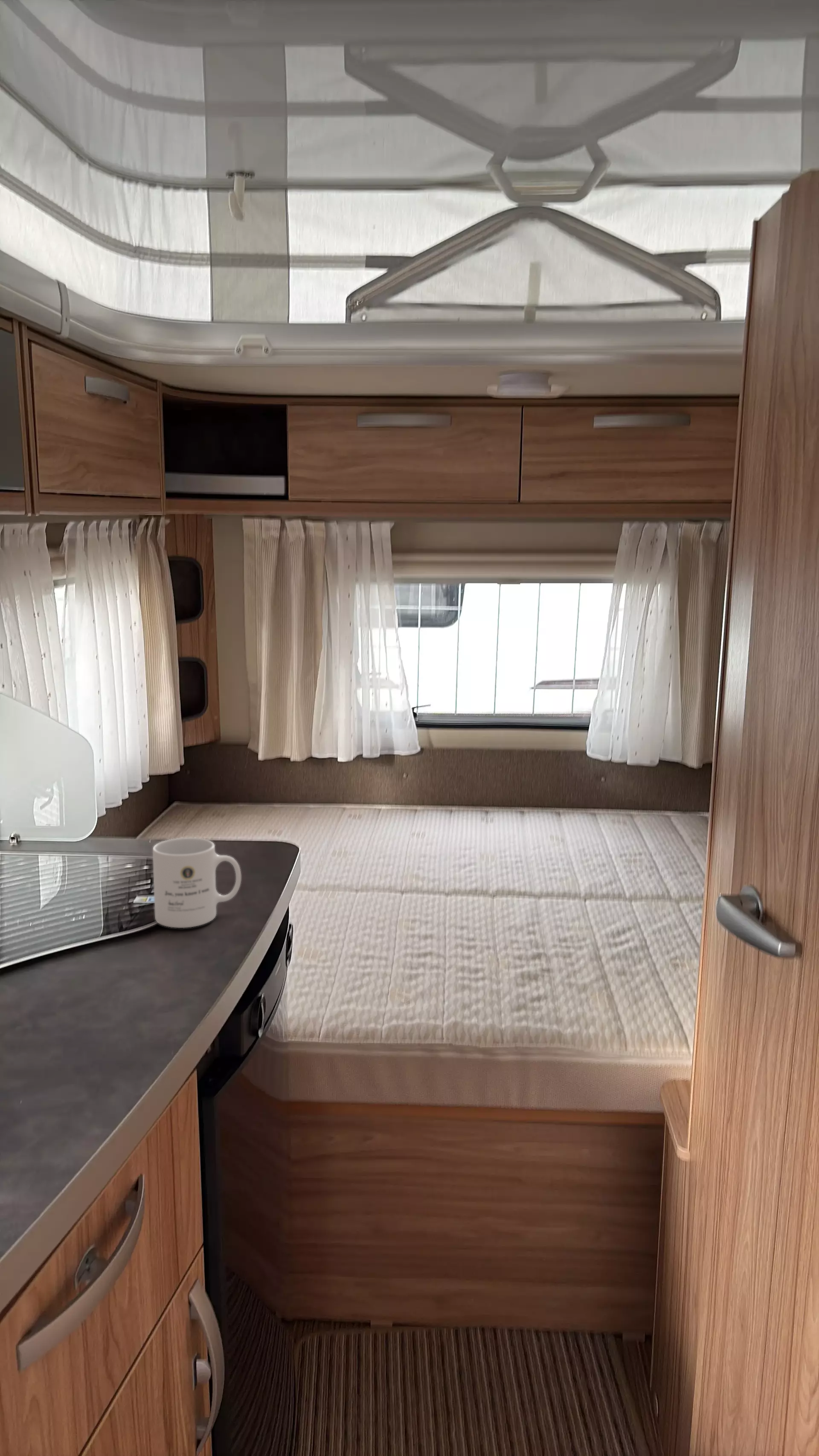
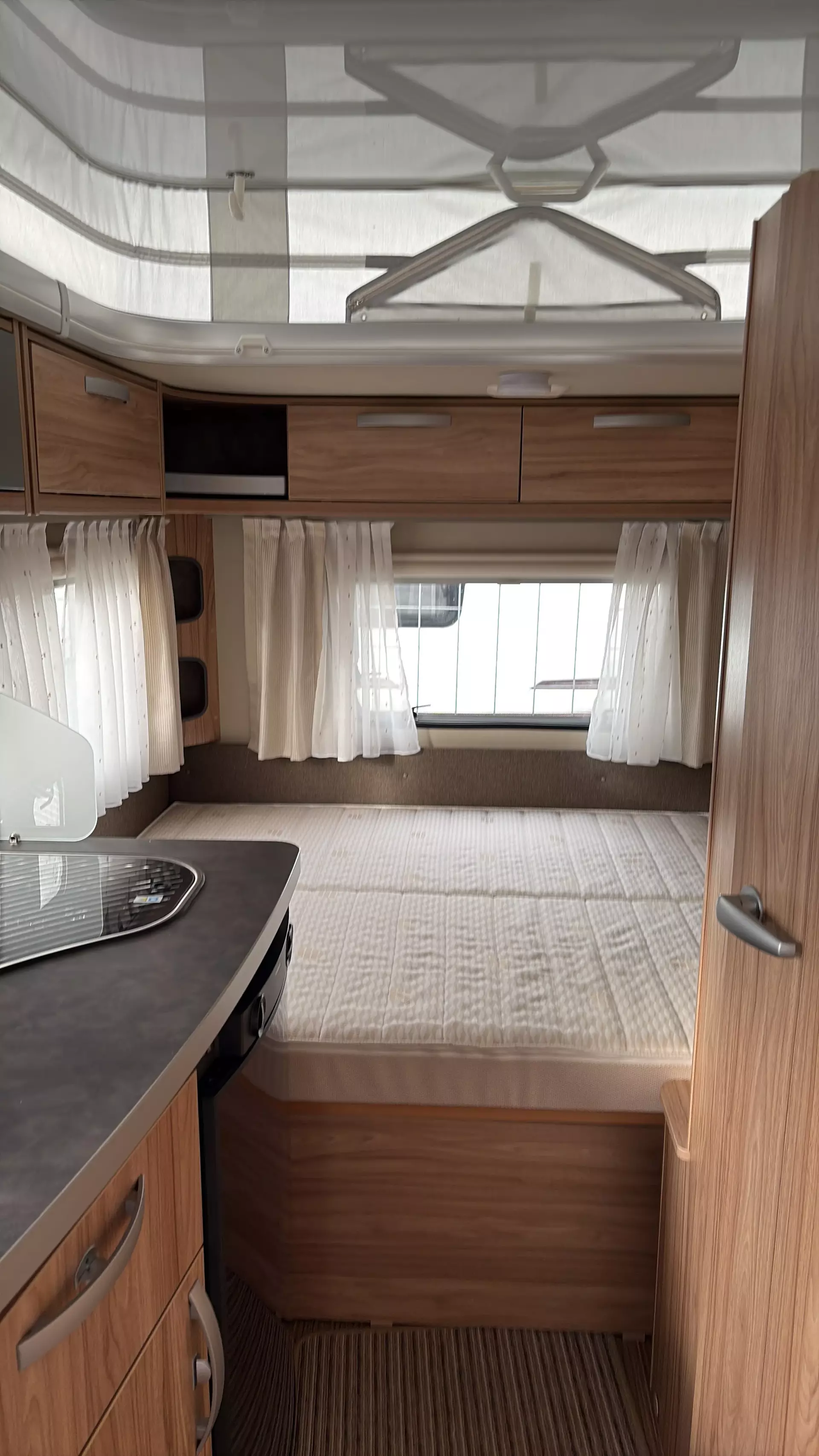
- mug (198, 881)
